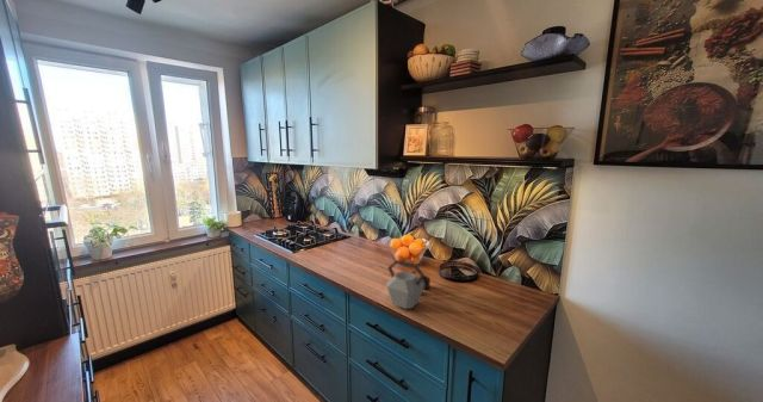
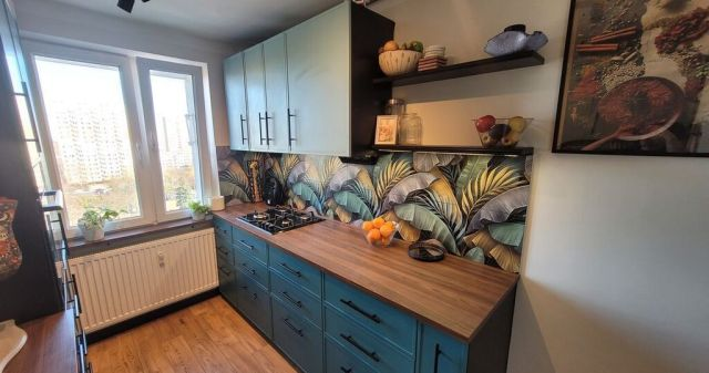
- kettle (412, 277)
